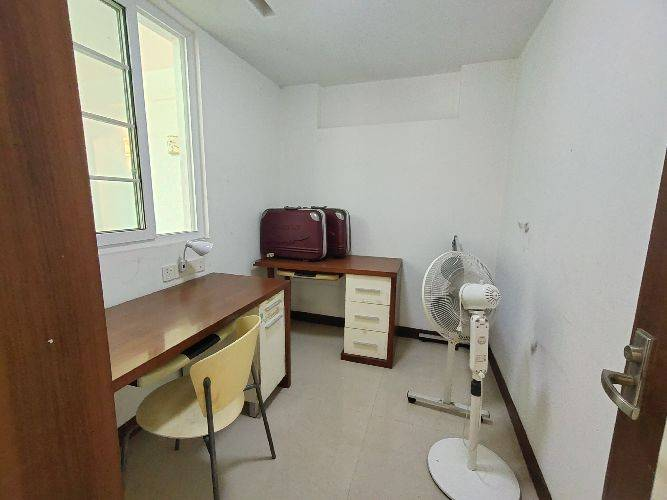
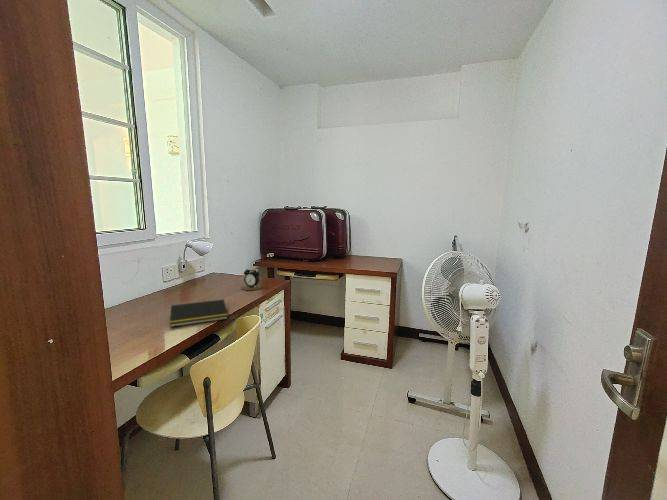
+ notepad (199, 312)
+ alarm clock (251, 278)
